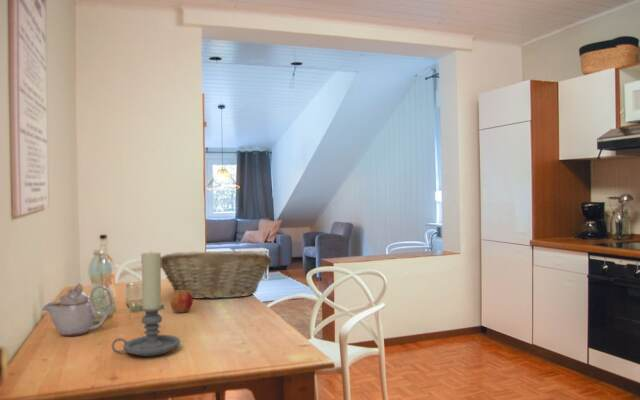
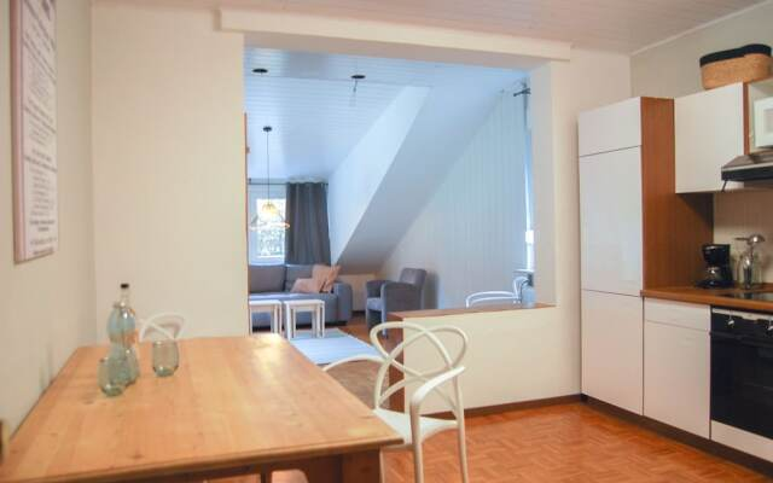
- candle holder (146, 301)
- fruit basket (215, 270)
- teapot (78, 308)
- apple (181, 301)
